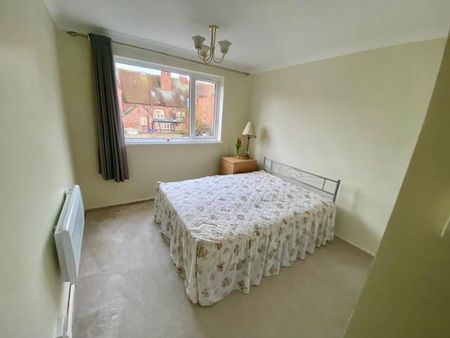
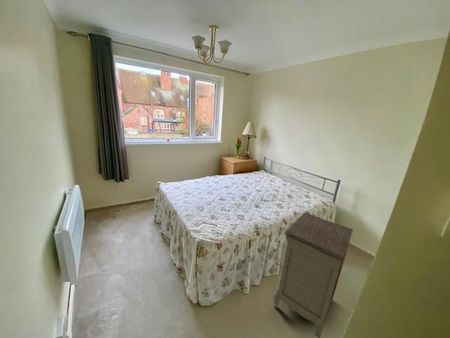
+ nightstand (307, 266)
